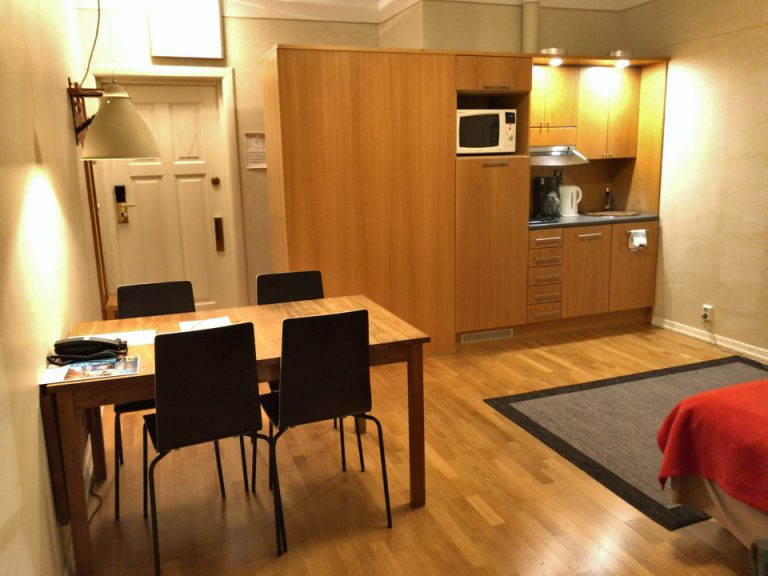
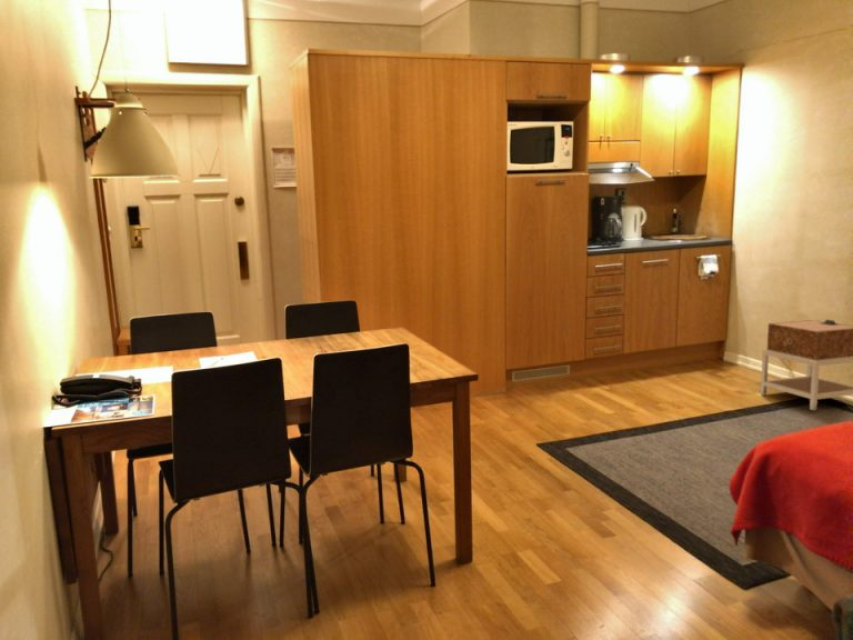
+ nightstand (813, 360)
